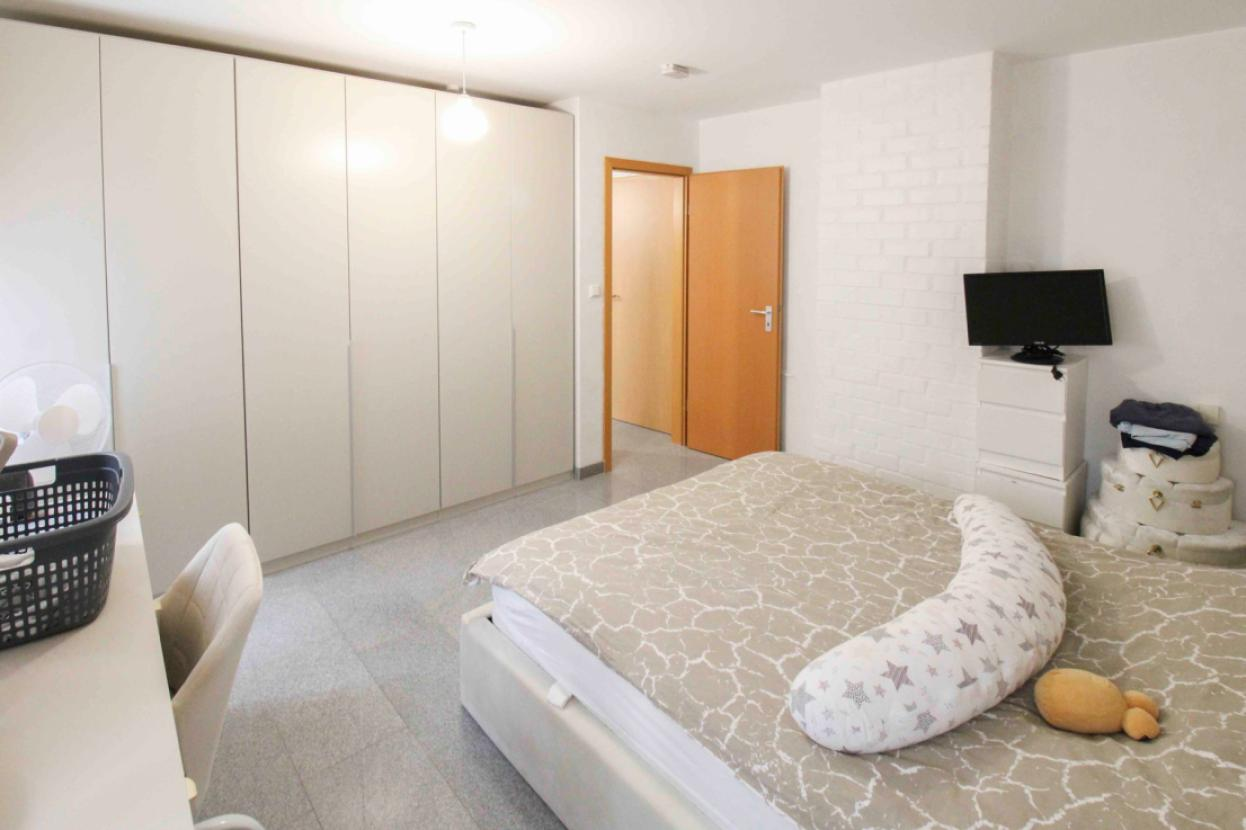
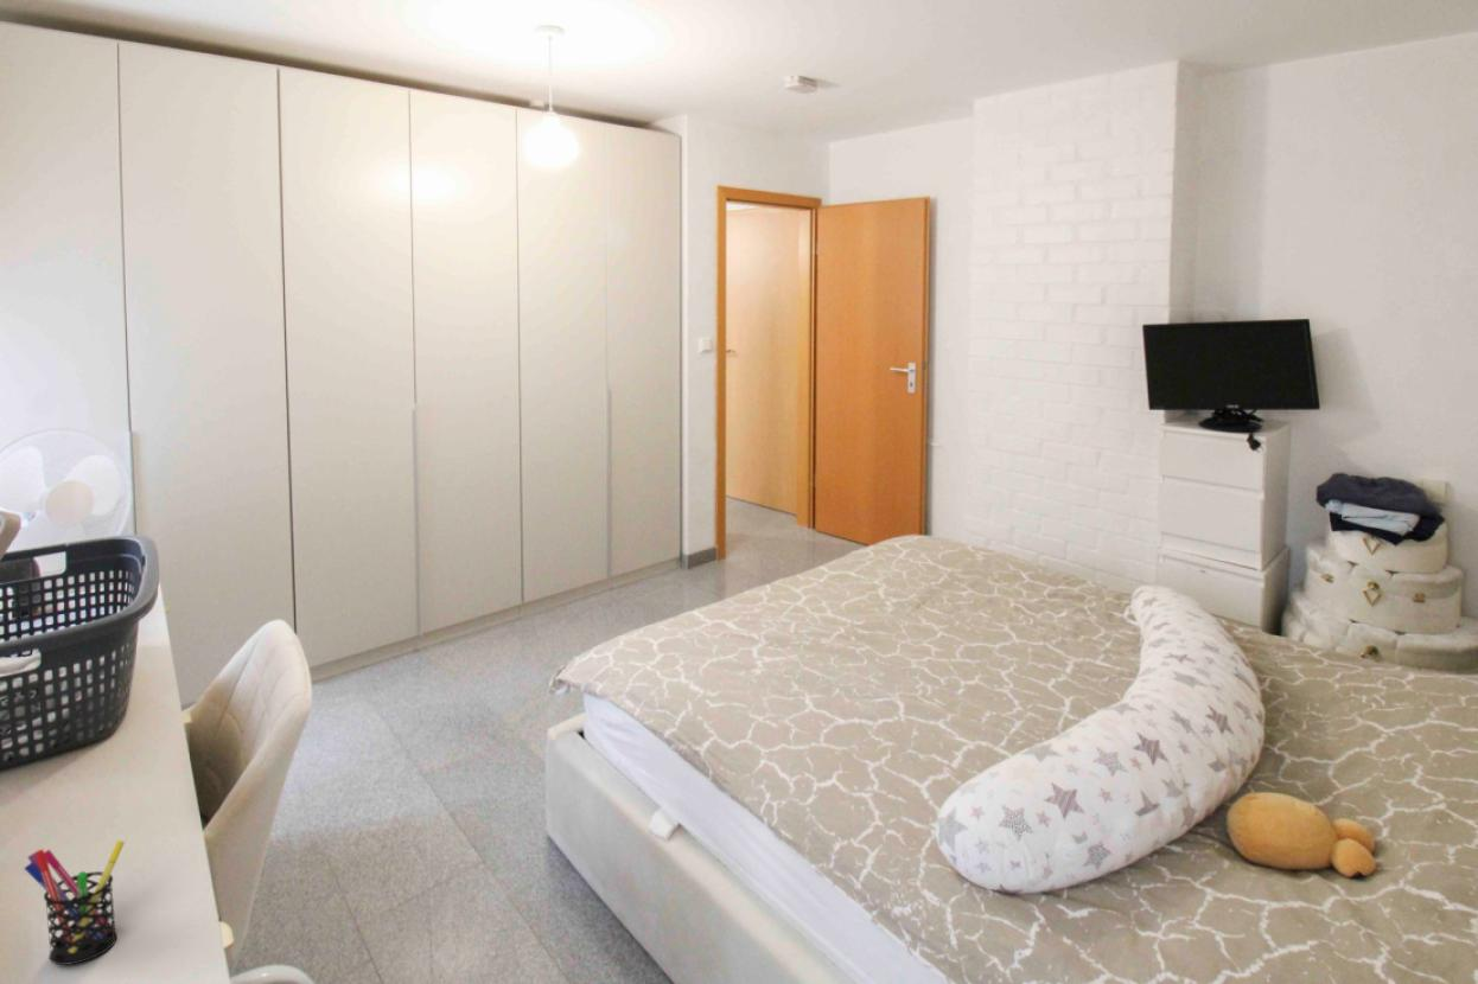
+ pen holder (76, 897)
